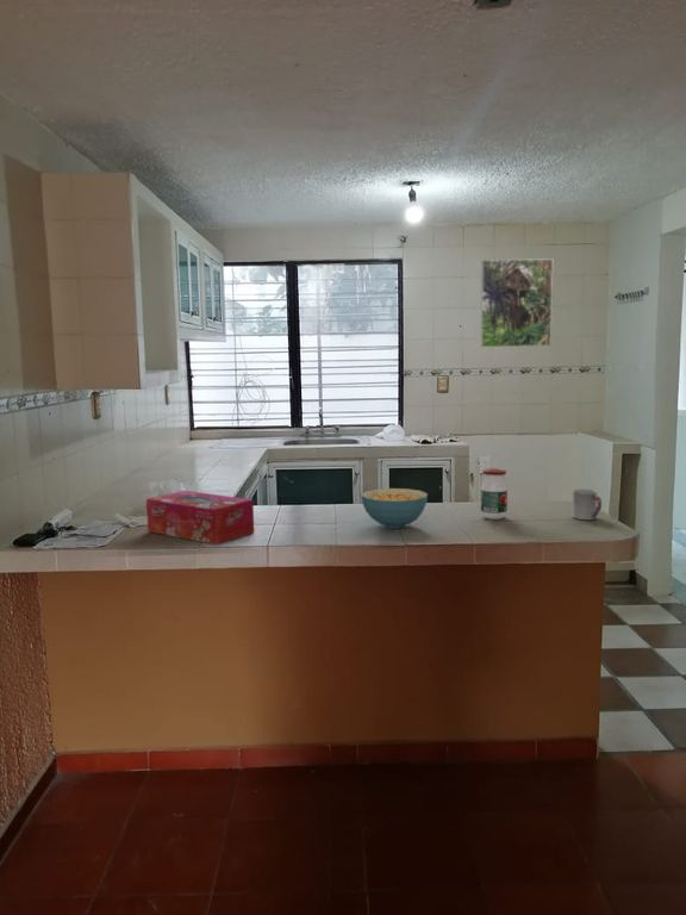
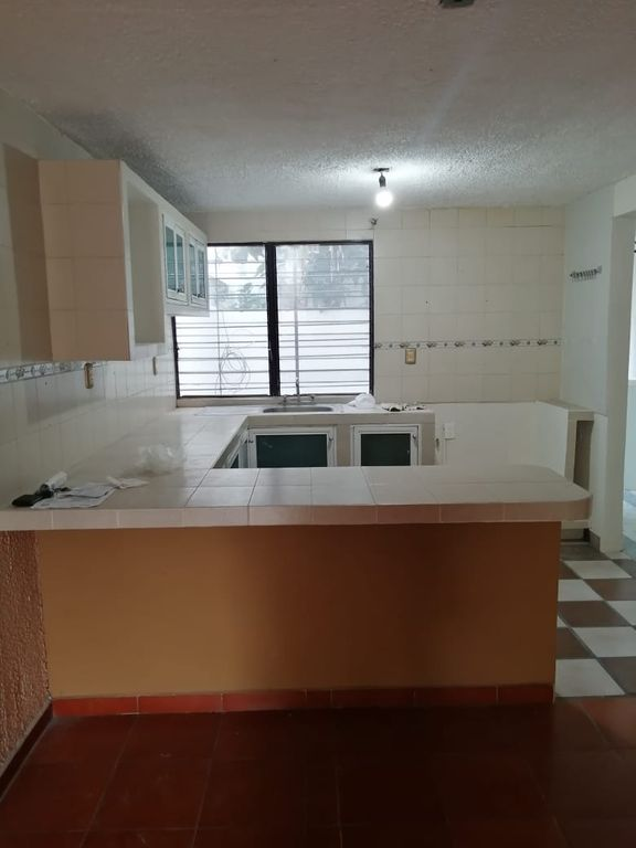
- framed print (516, 303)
- jar (493, 493)
- cup (587, 505)
- tissue box (199, 515)
- cereal bowl (394, 510)
